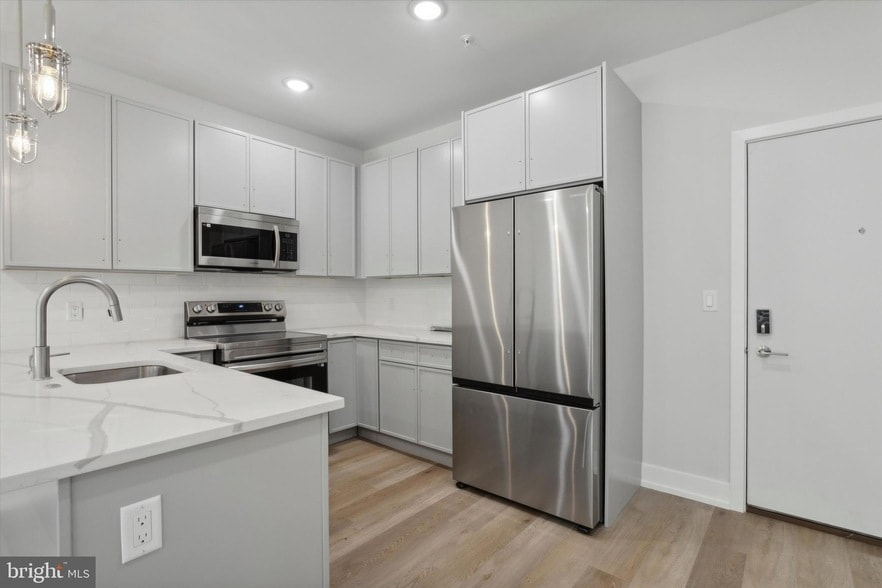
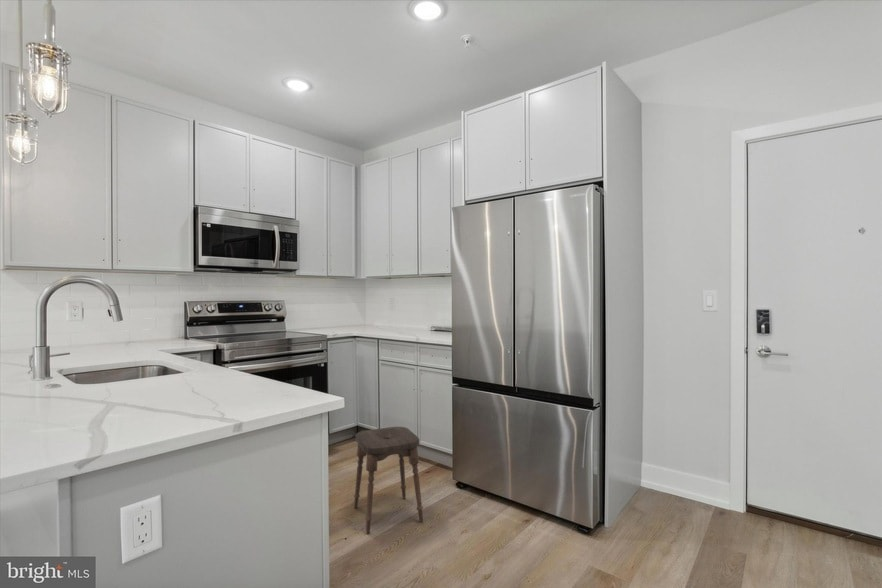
+ stool (376, 470)
